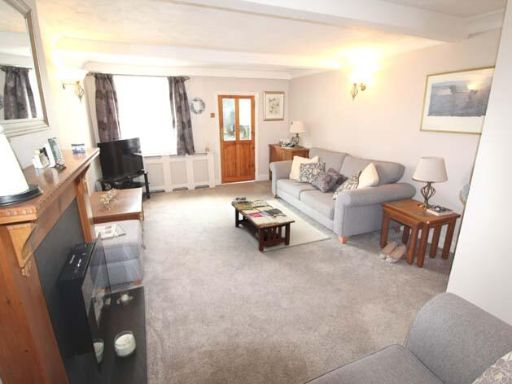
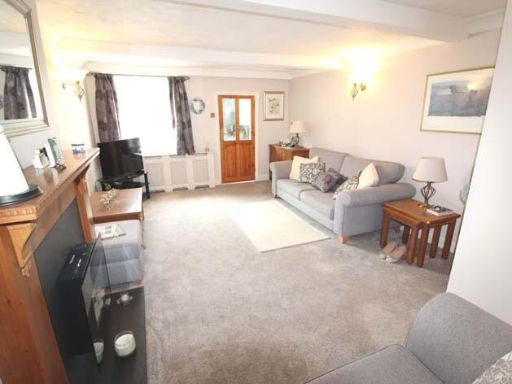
- coffee table (258, 219)
